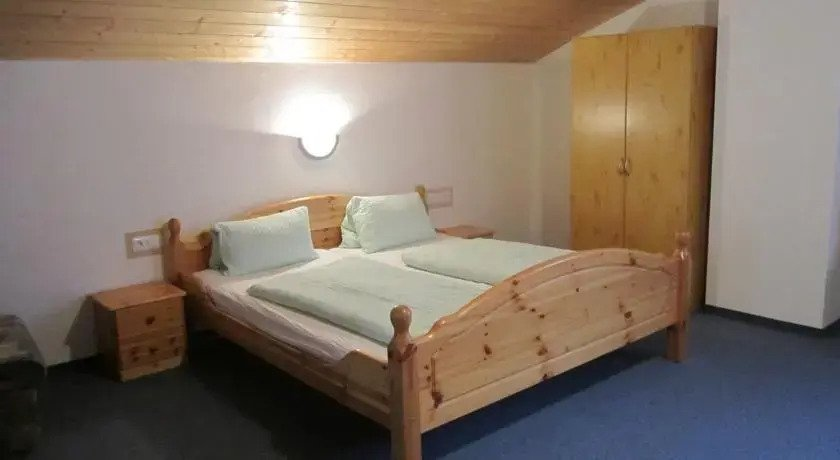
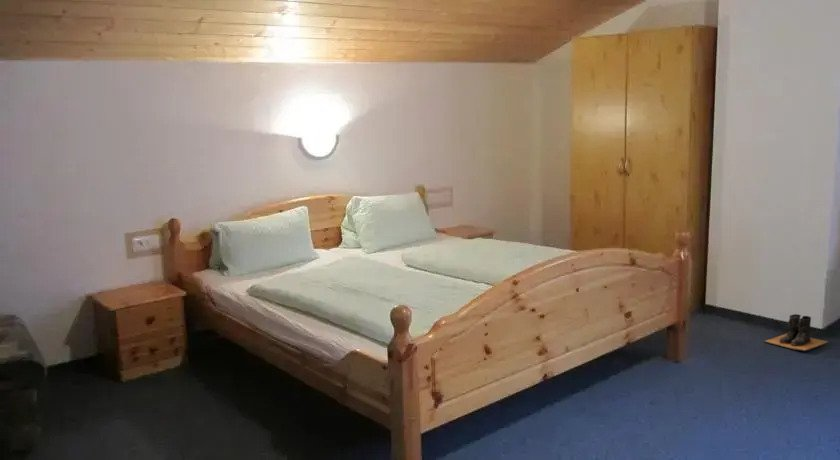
+ boots (796, 330)
